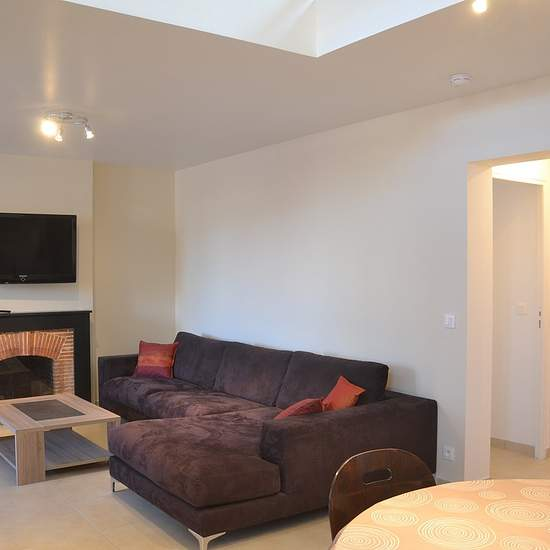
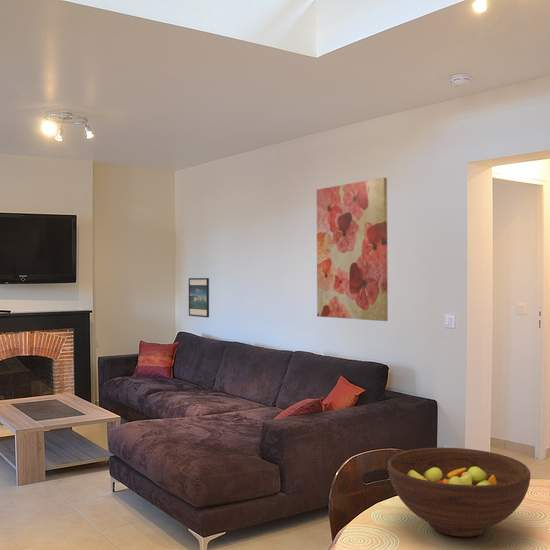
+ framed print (198, 297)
+ wall art (349, 251)
+ fruit bowl (457, 496)
